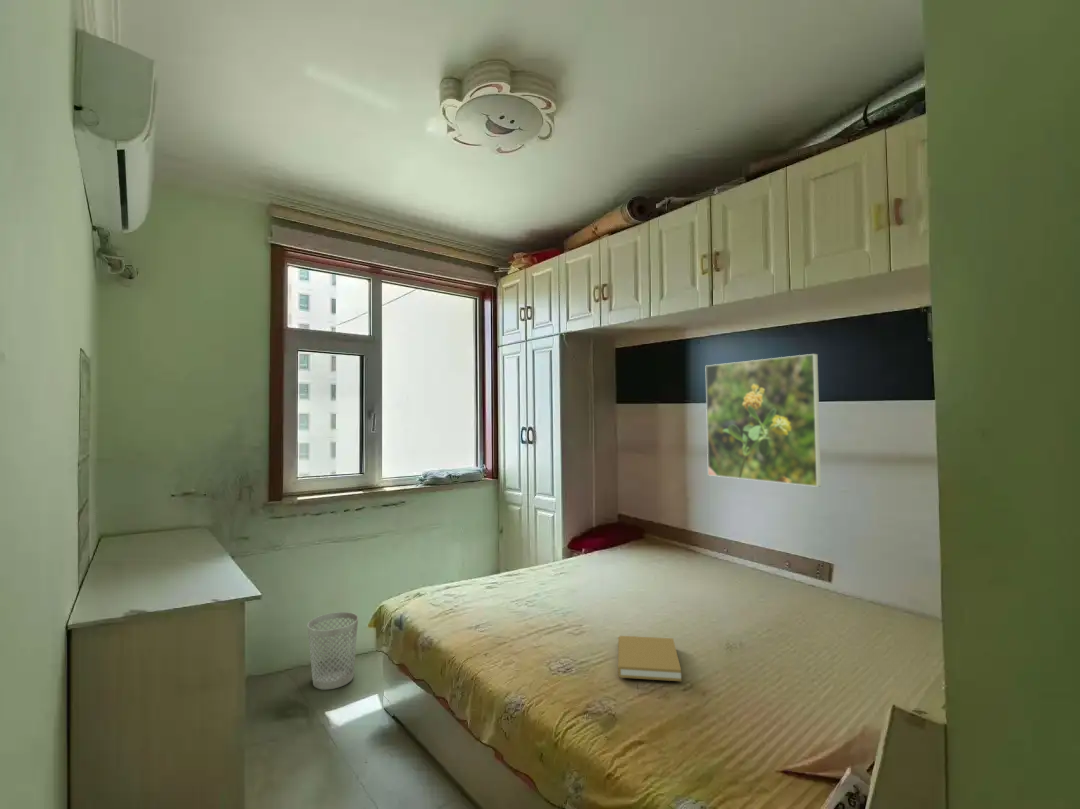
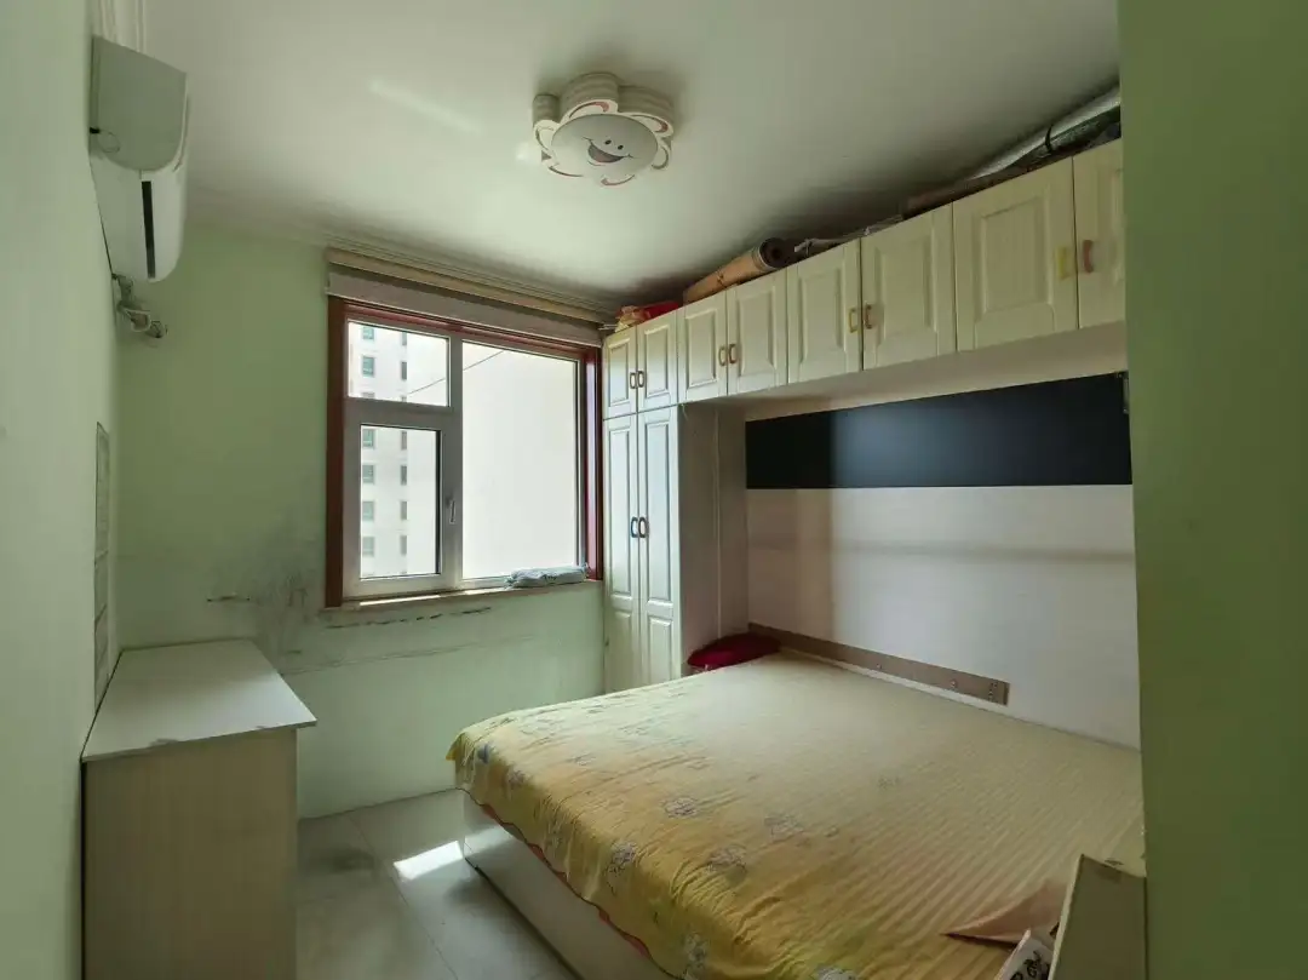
- book (647, 656)
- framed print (757, 420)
- wastebasket (332, 650)
